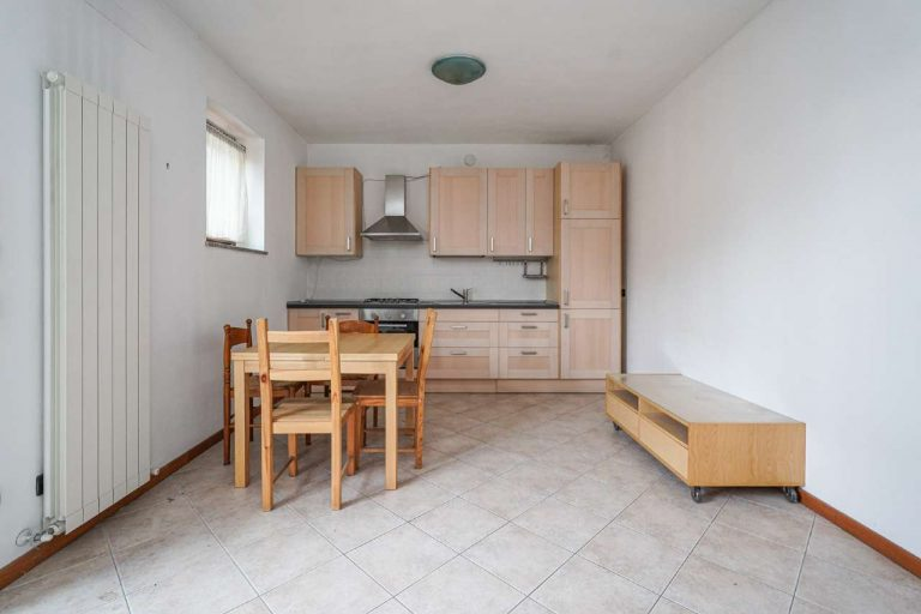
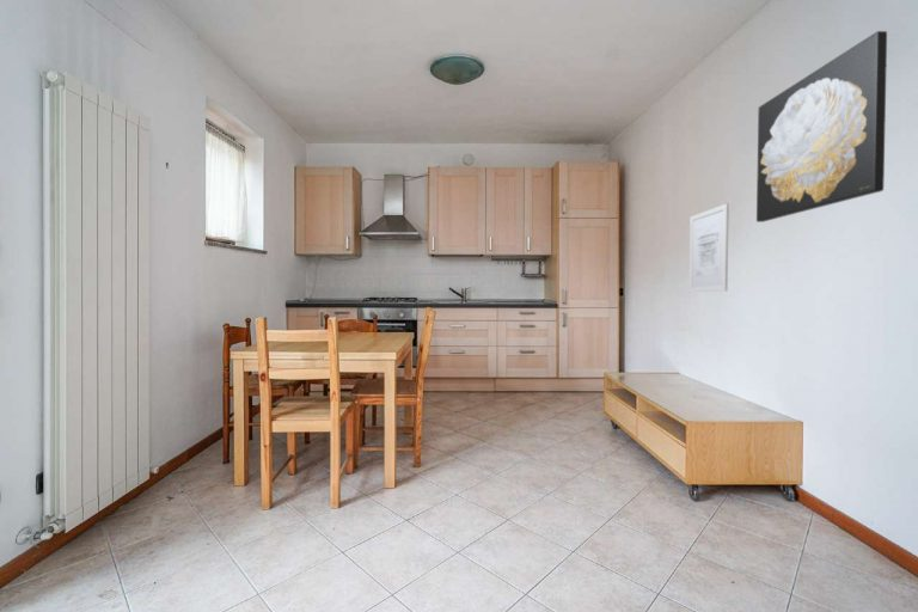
+ wall art (810, 142)
+ wall art (706, 251)
